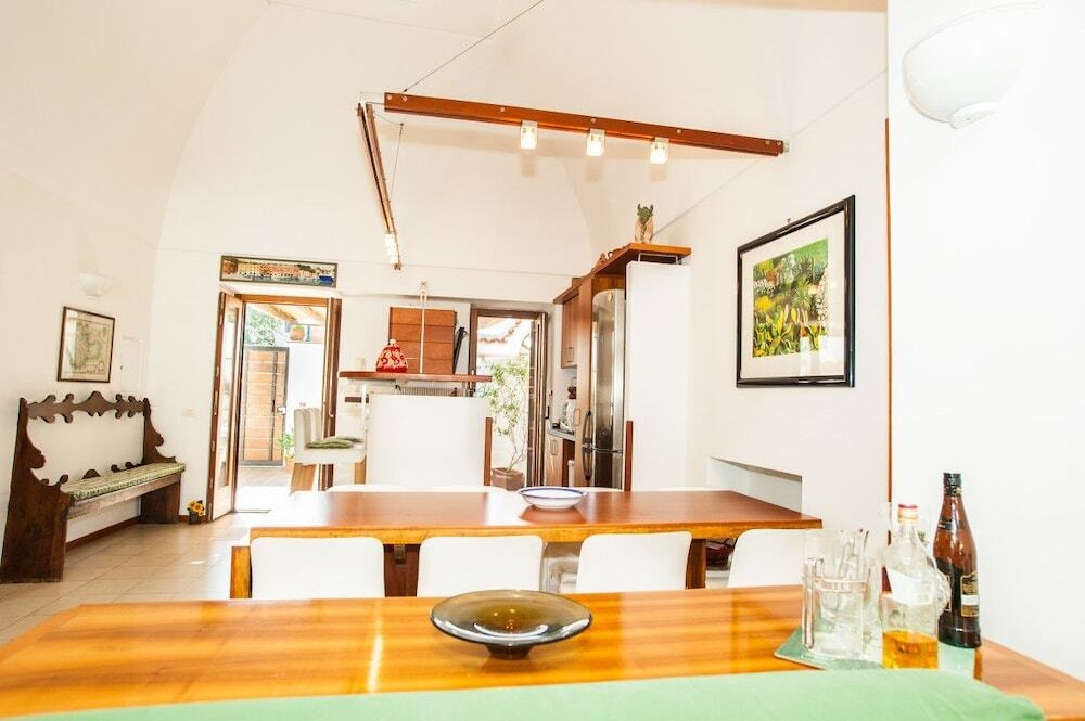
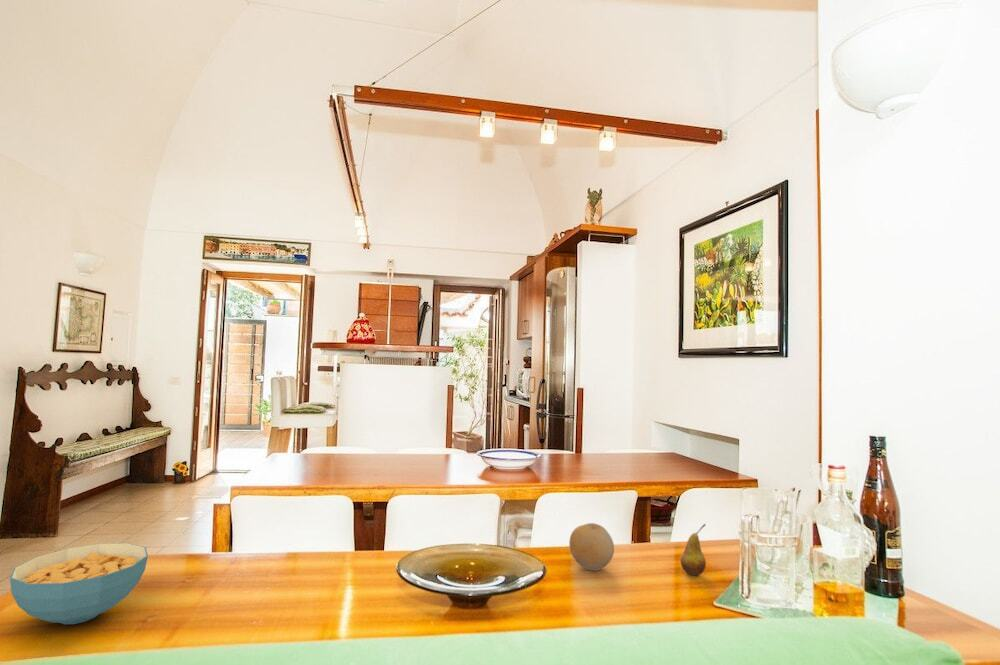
+ fruit (692, 548)
+ fruit (592, 546)
+ cereal bowl (81, 588)
